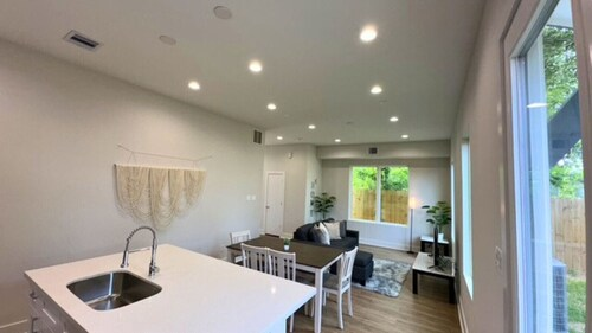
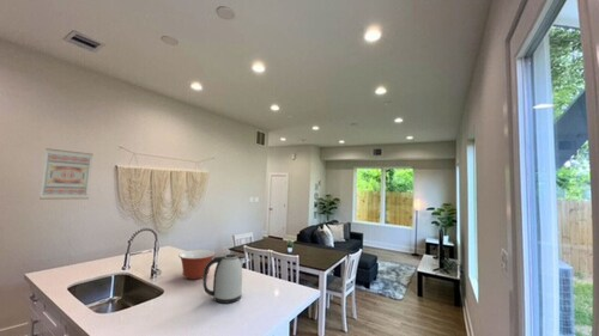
+ mixing bowl (196, 264)
+ wall art (67, 175)
+ kettle (223, 276)
